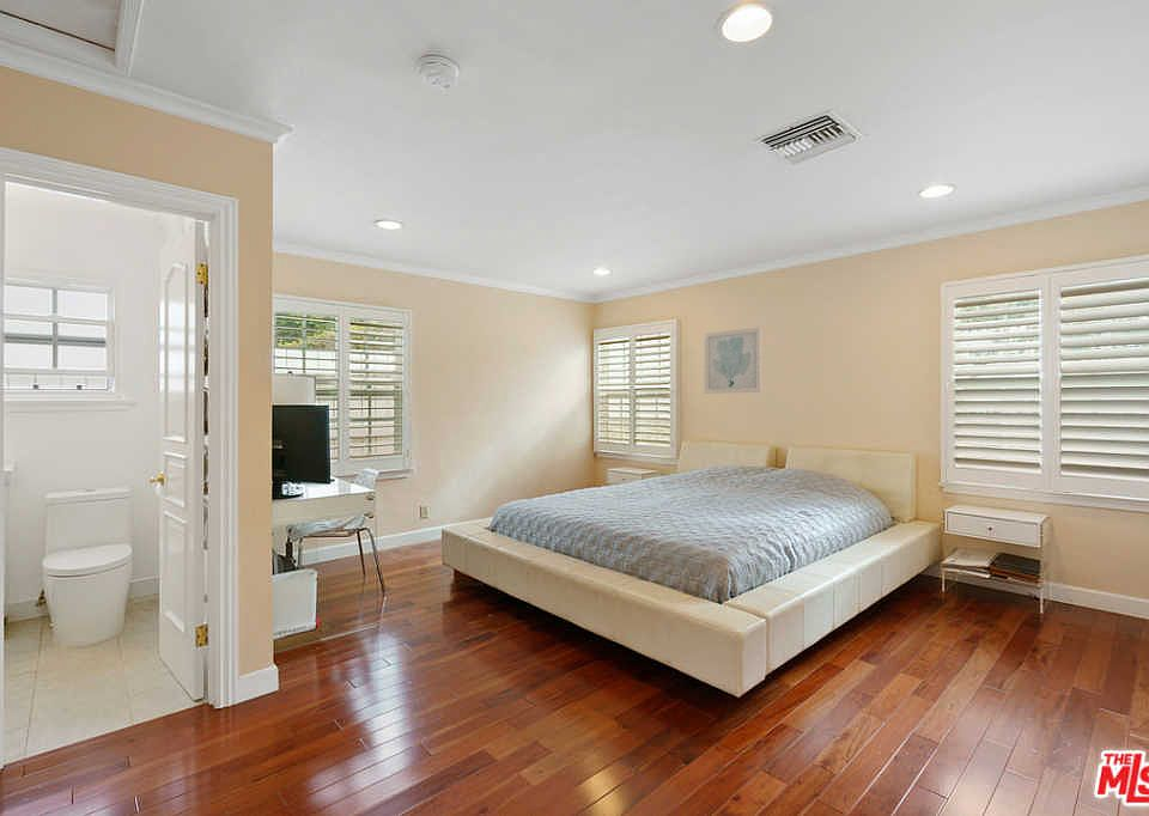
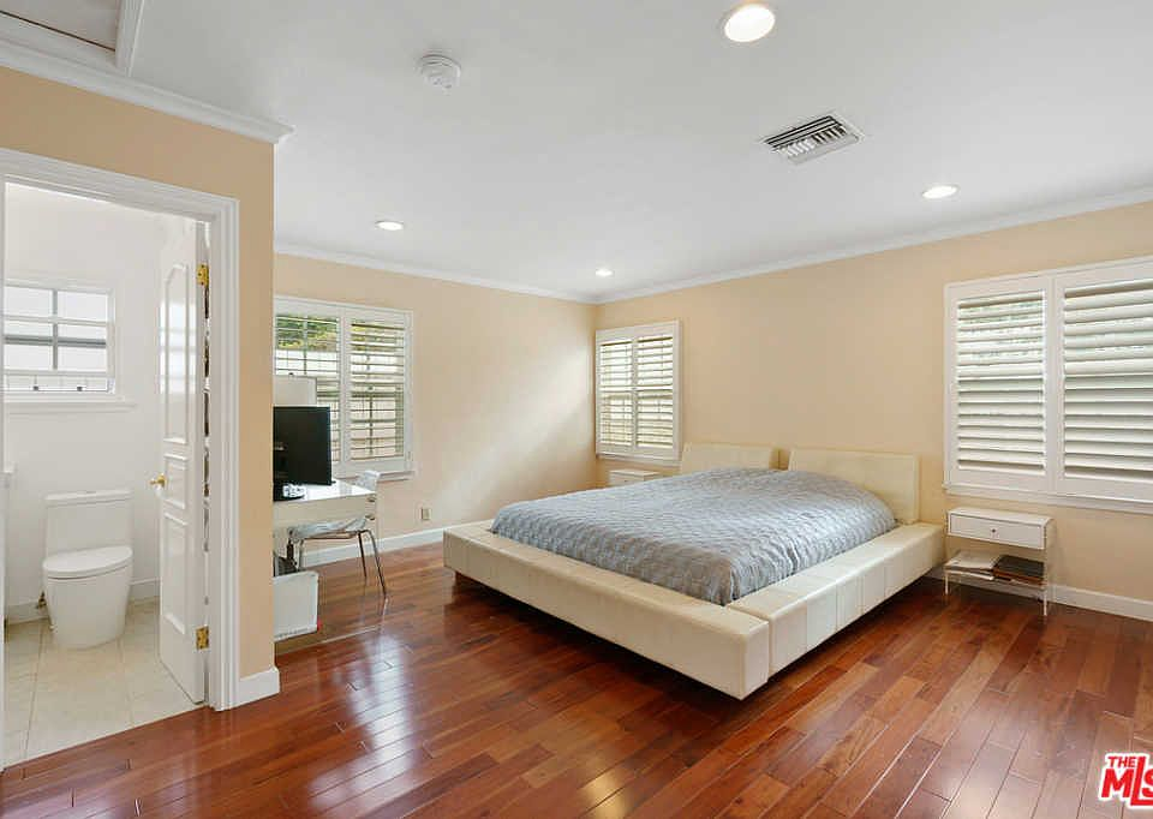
- wall art (731, 361)
